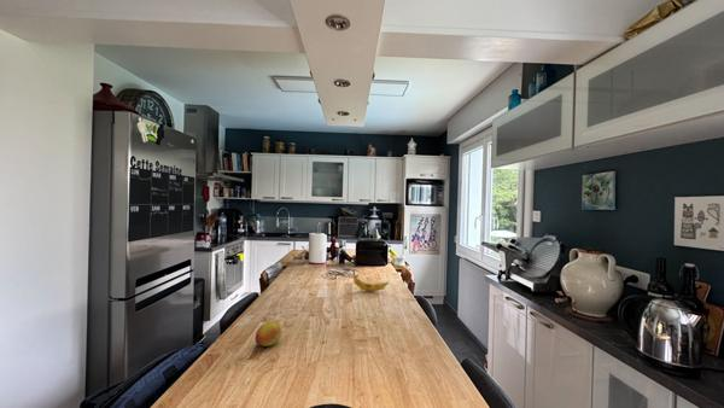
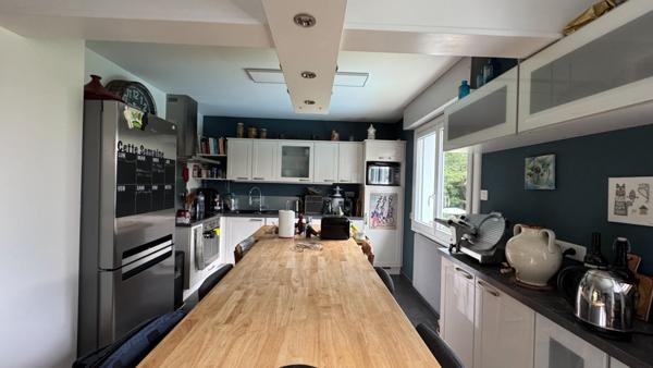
- banana (369, 284)
- fruit (268, 333)
